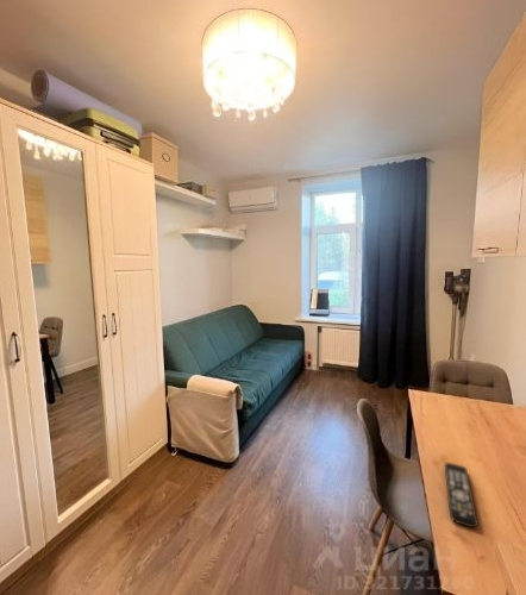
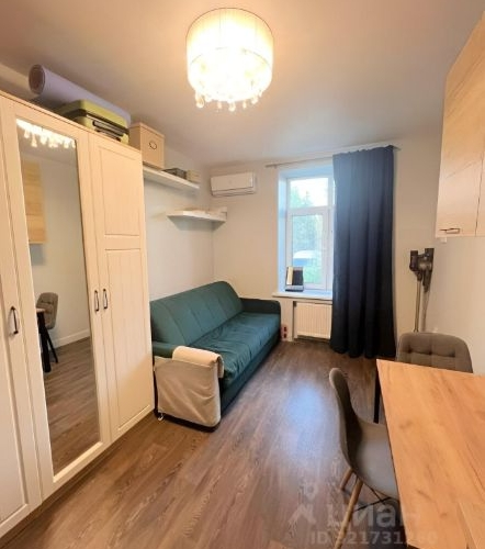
- remote control (458, 490)
